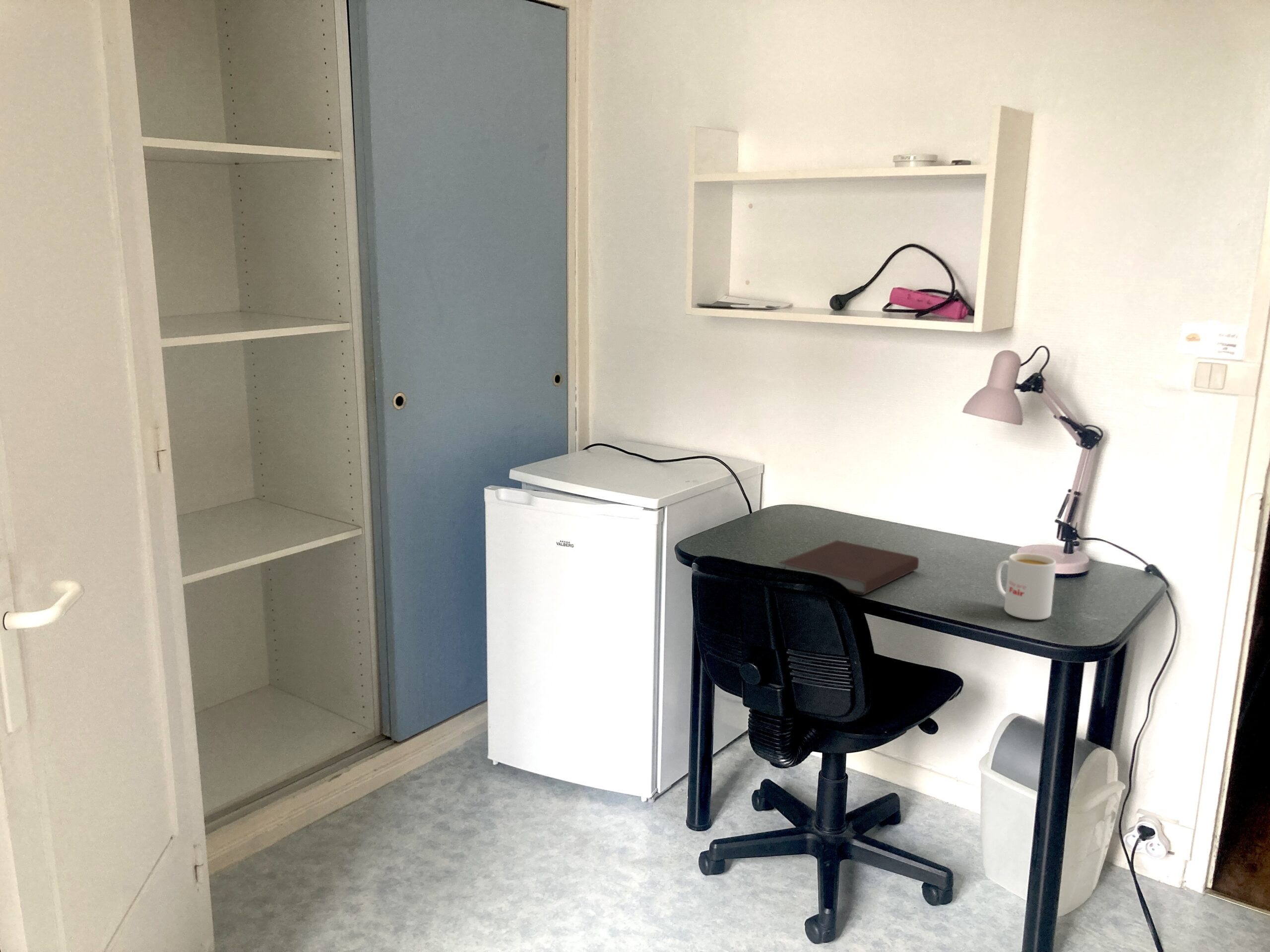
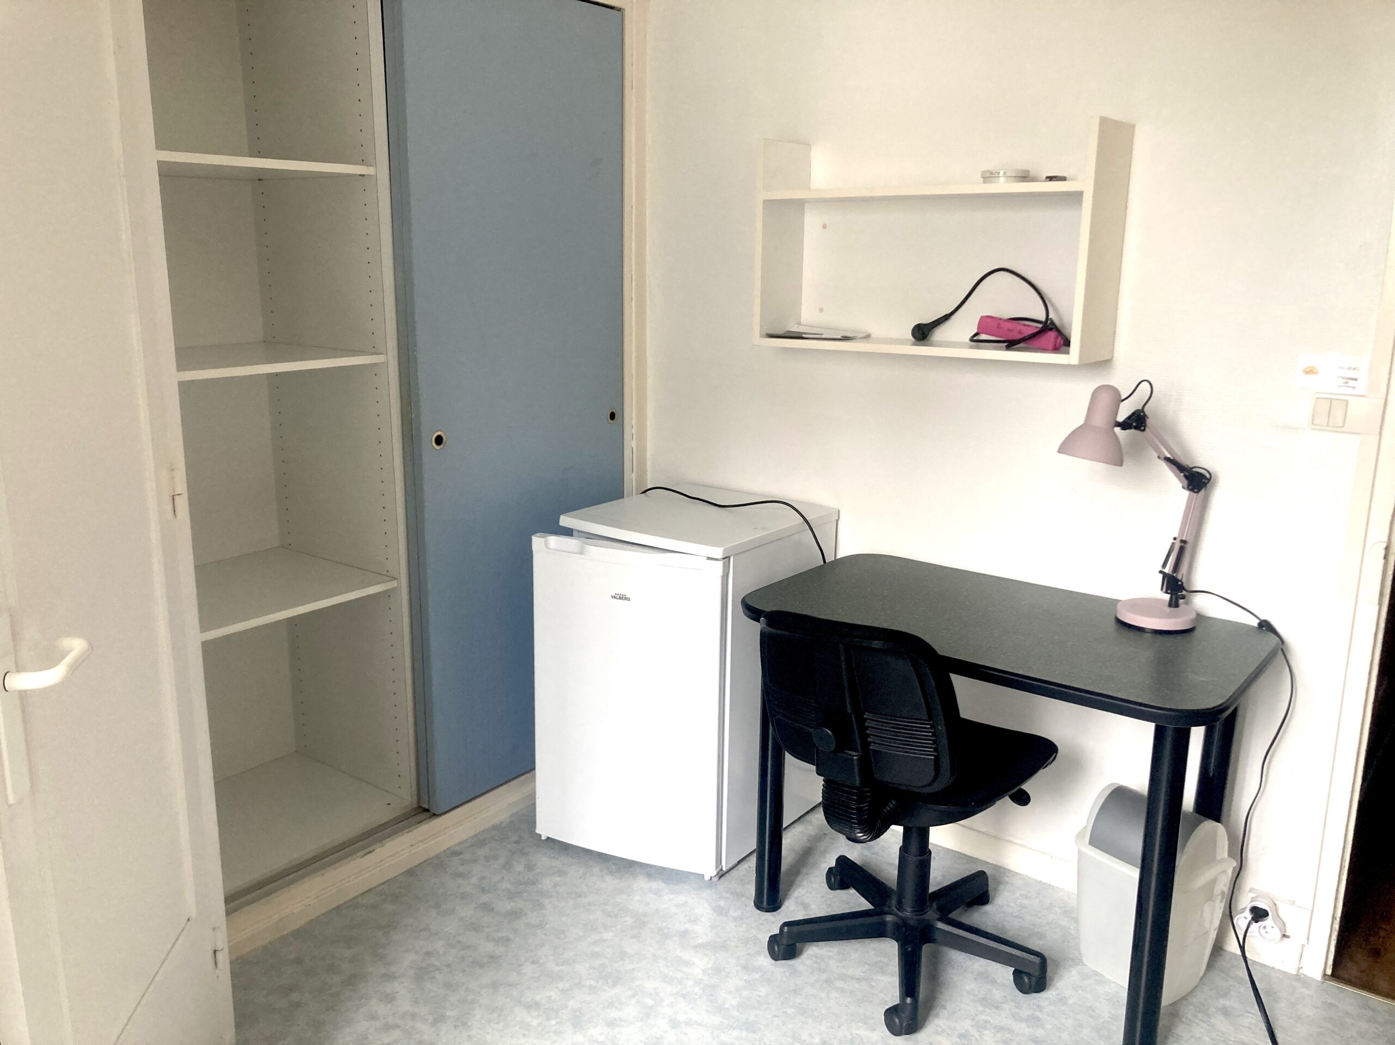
- mug (1022, 584)
- notebook (849, 566)
